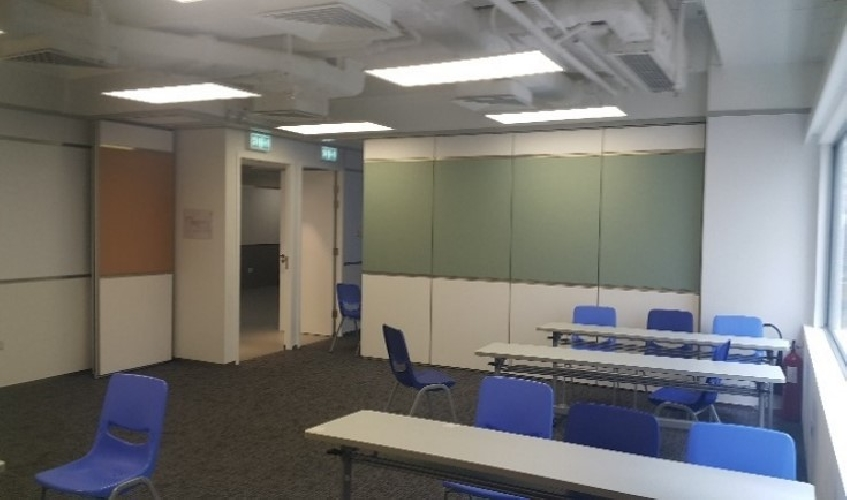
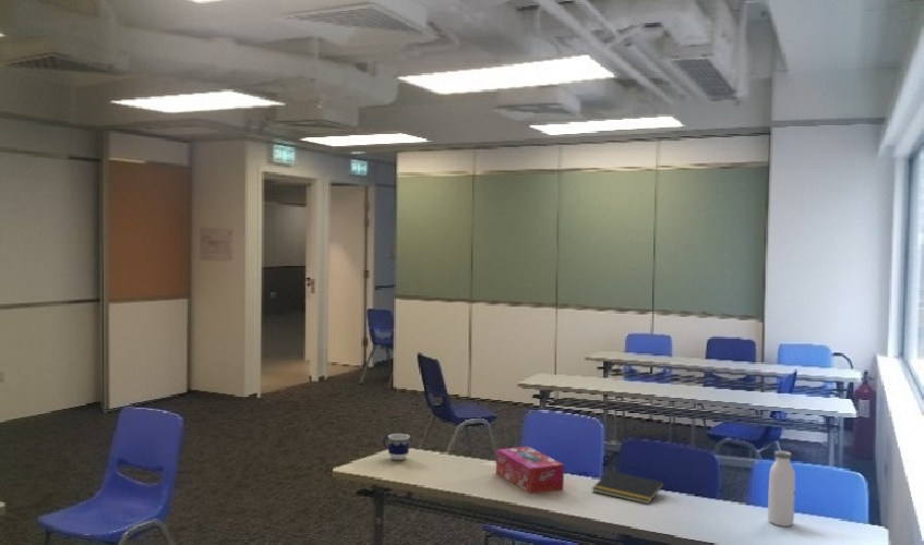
+ tissue box (528, 469)
+ water bottle (781, 486)
+ notepad (627, 486)
+ cup (395, 446)
